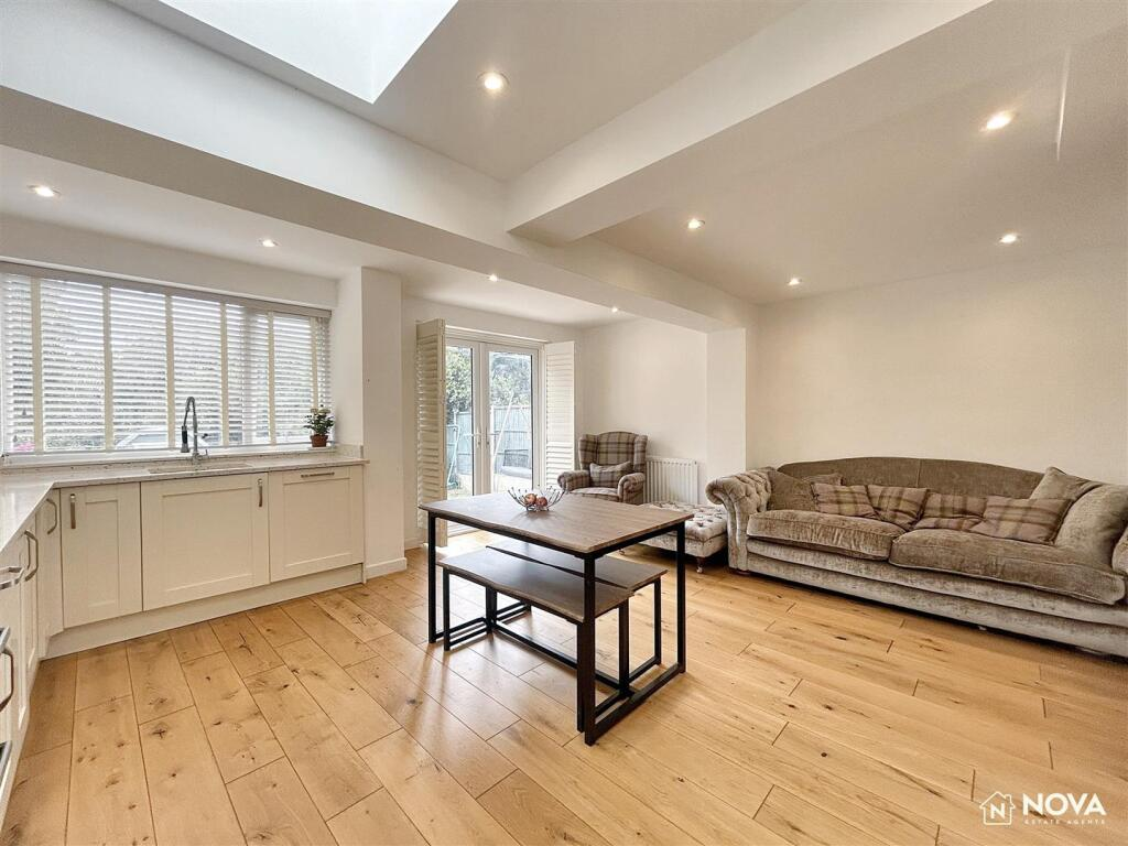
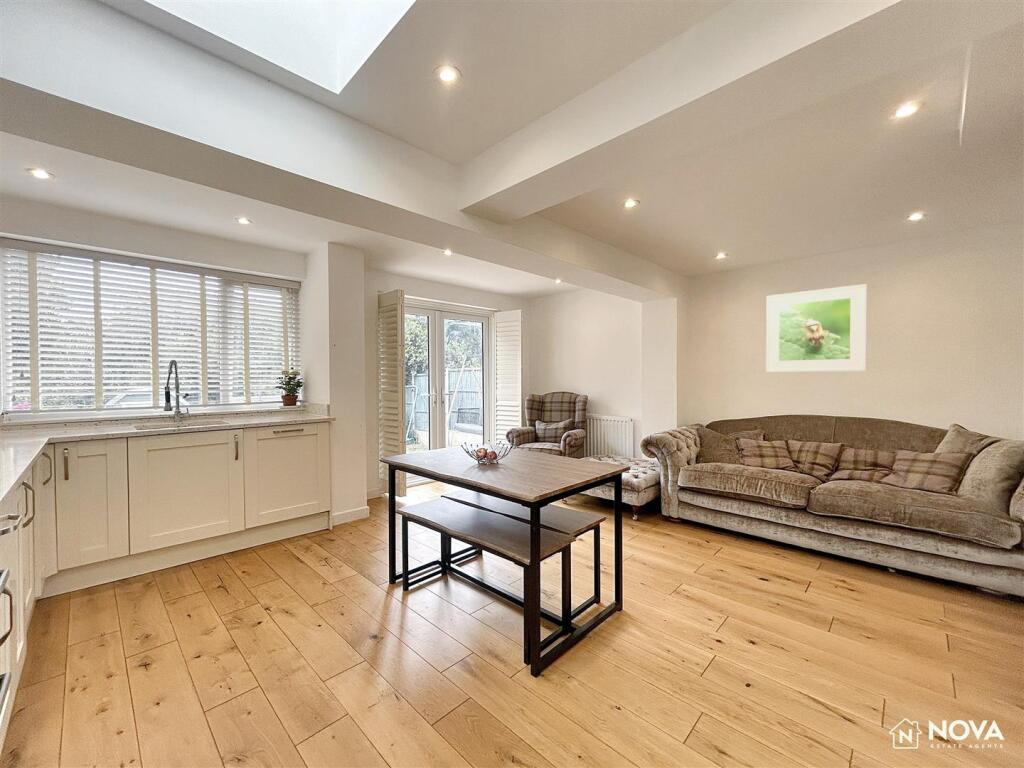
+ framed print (813, 331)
